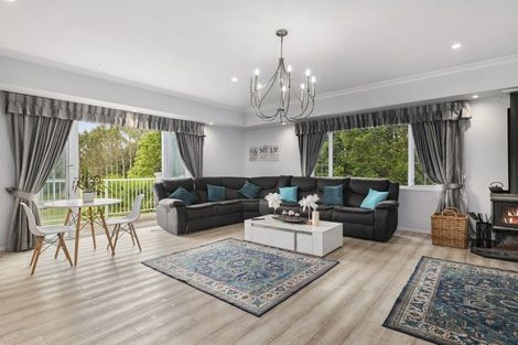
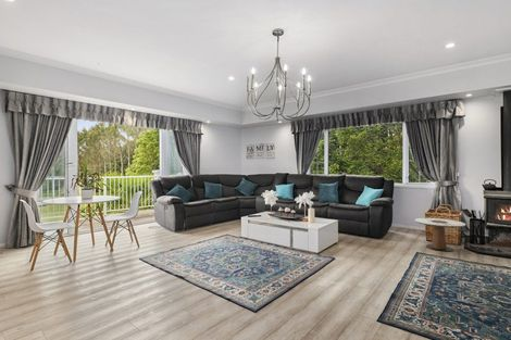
+ side table (438, 235)
